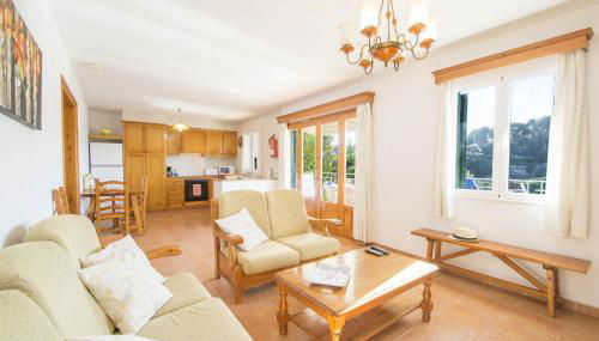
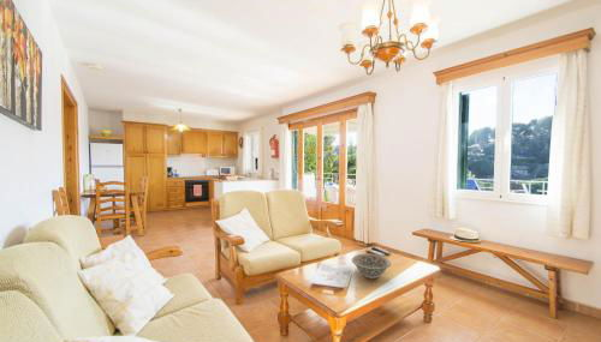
+ decorative bowl (370, 266)
